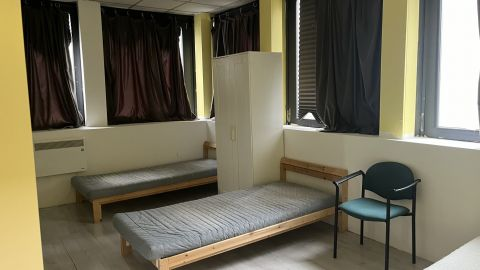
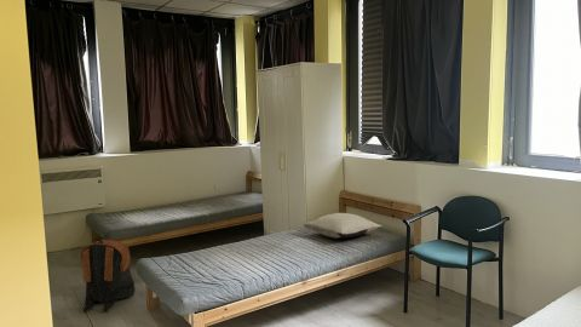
+ pillow (341, 224)
+ backpack (105, 268)
